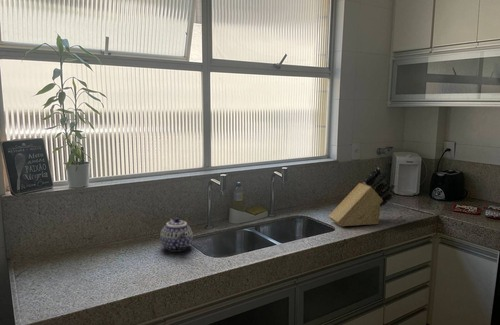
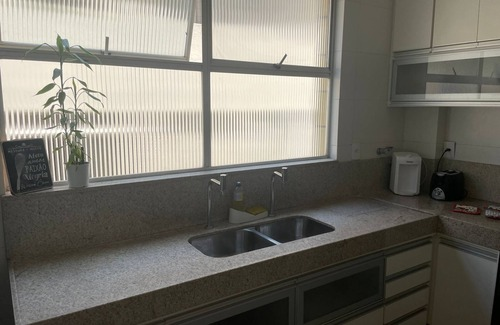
- teapot (176, 232)
- knife block (362, 195)
